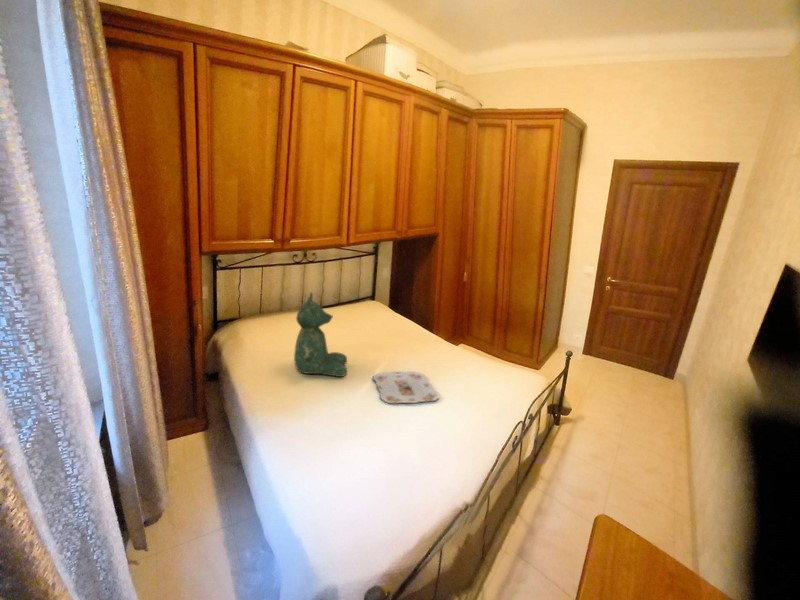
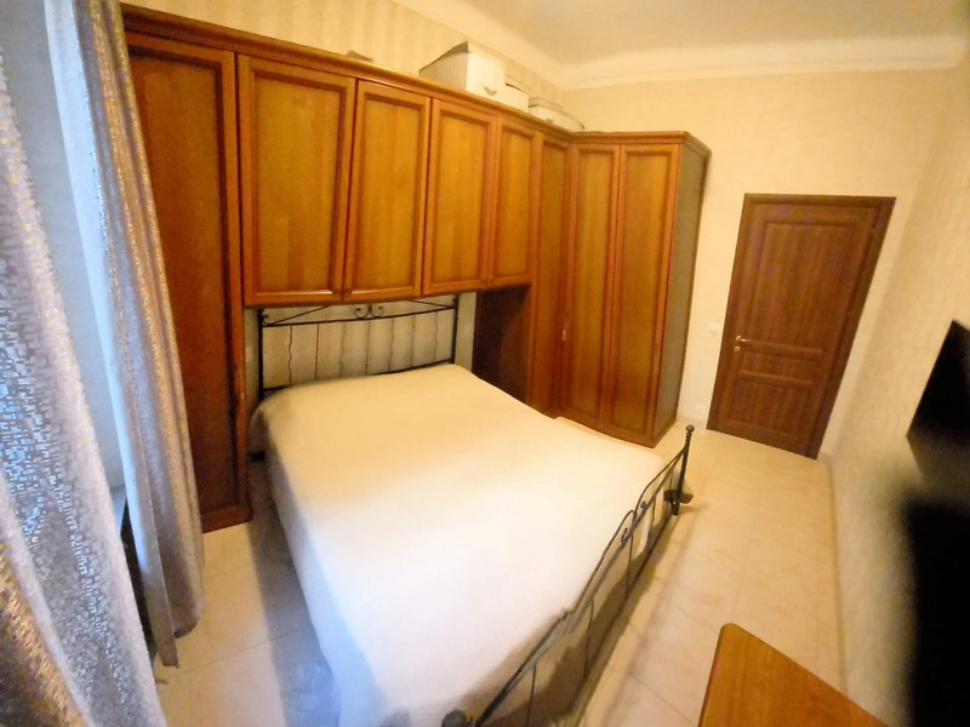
- teddy bear (322, 333)
- serving tray (404, 386)
